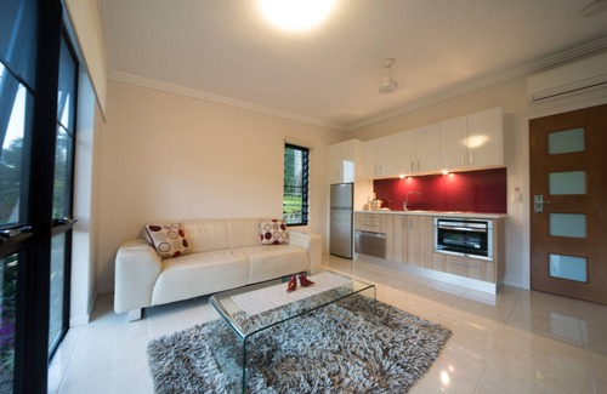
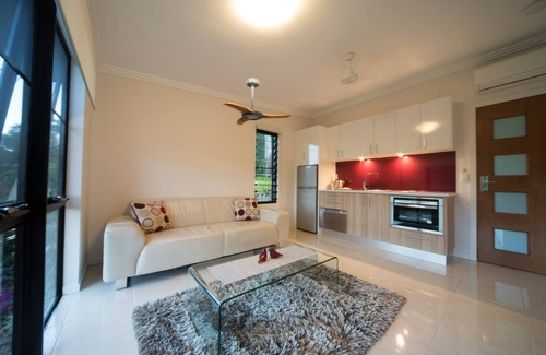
+ ceiling fan (252, 100)
